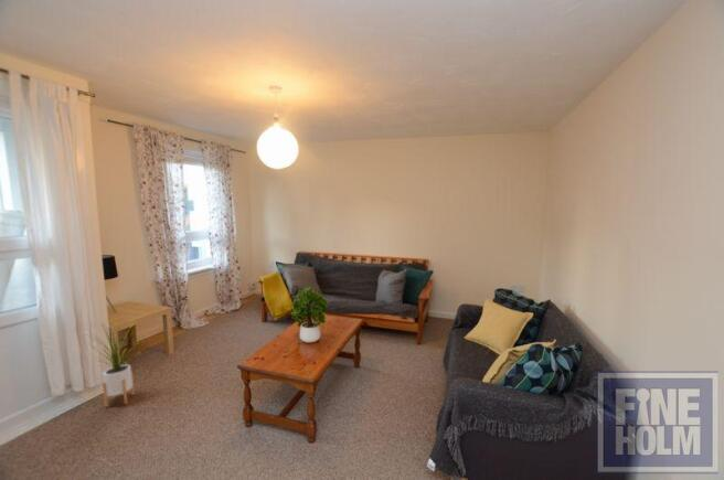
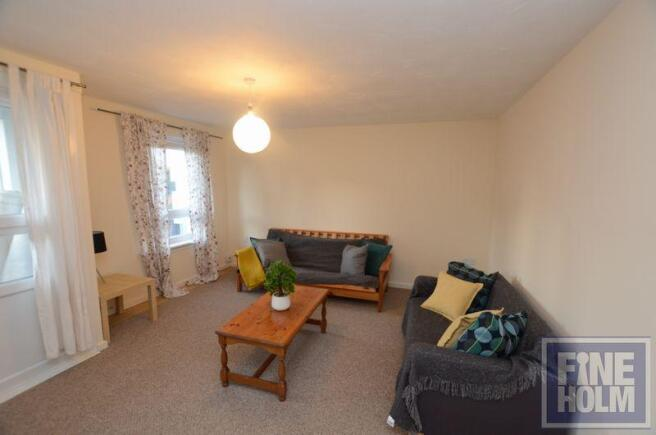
- house plant (116, 359)
